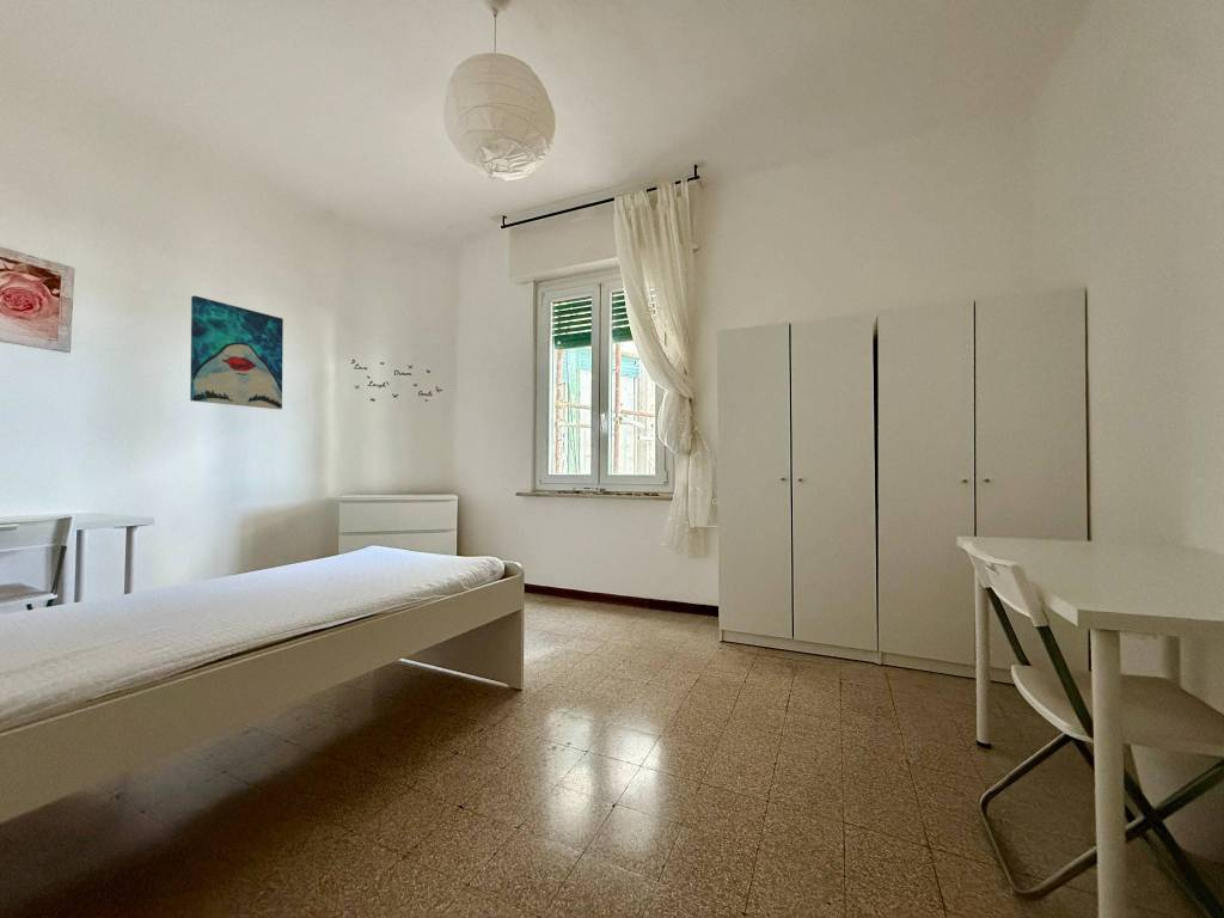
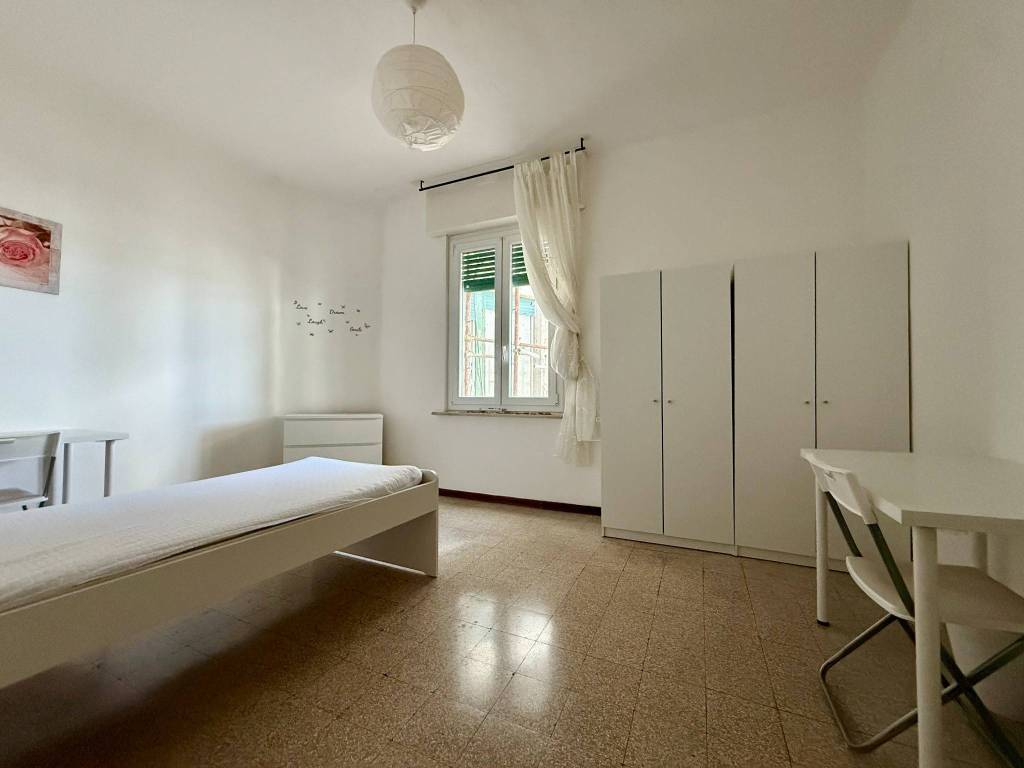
- wall art (239, 356)
